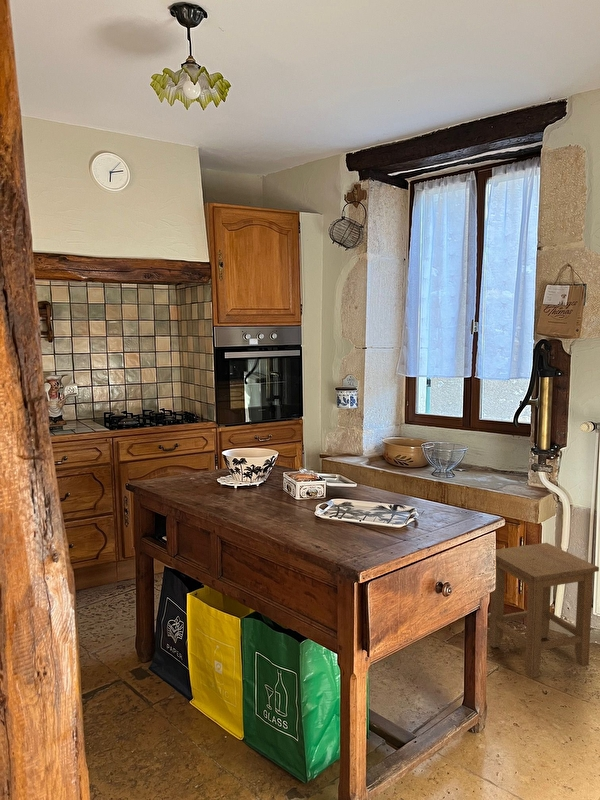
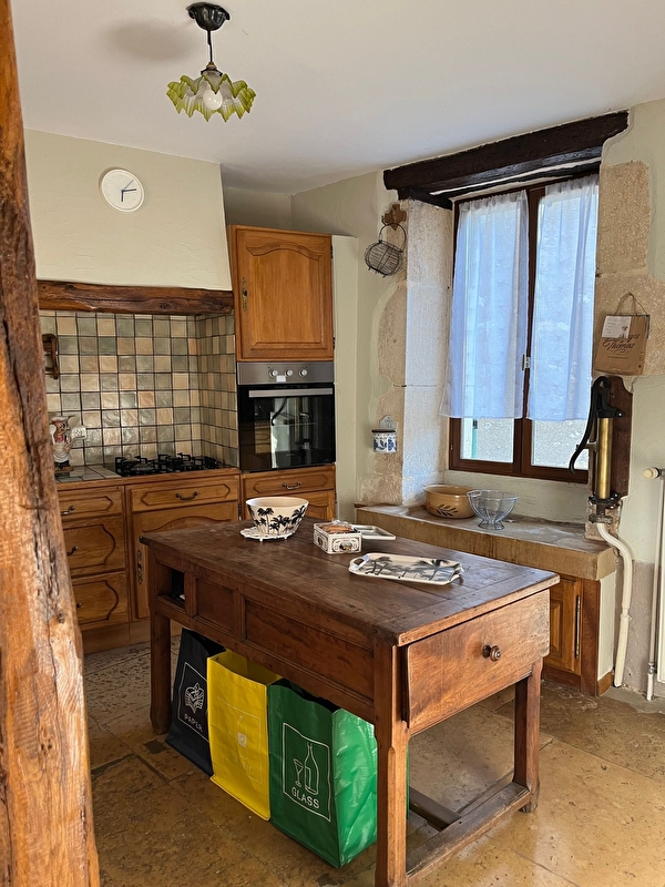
- stool (539, 607)
